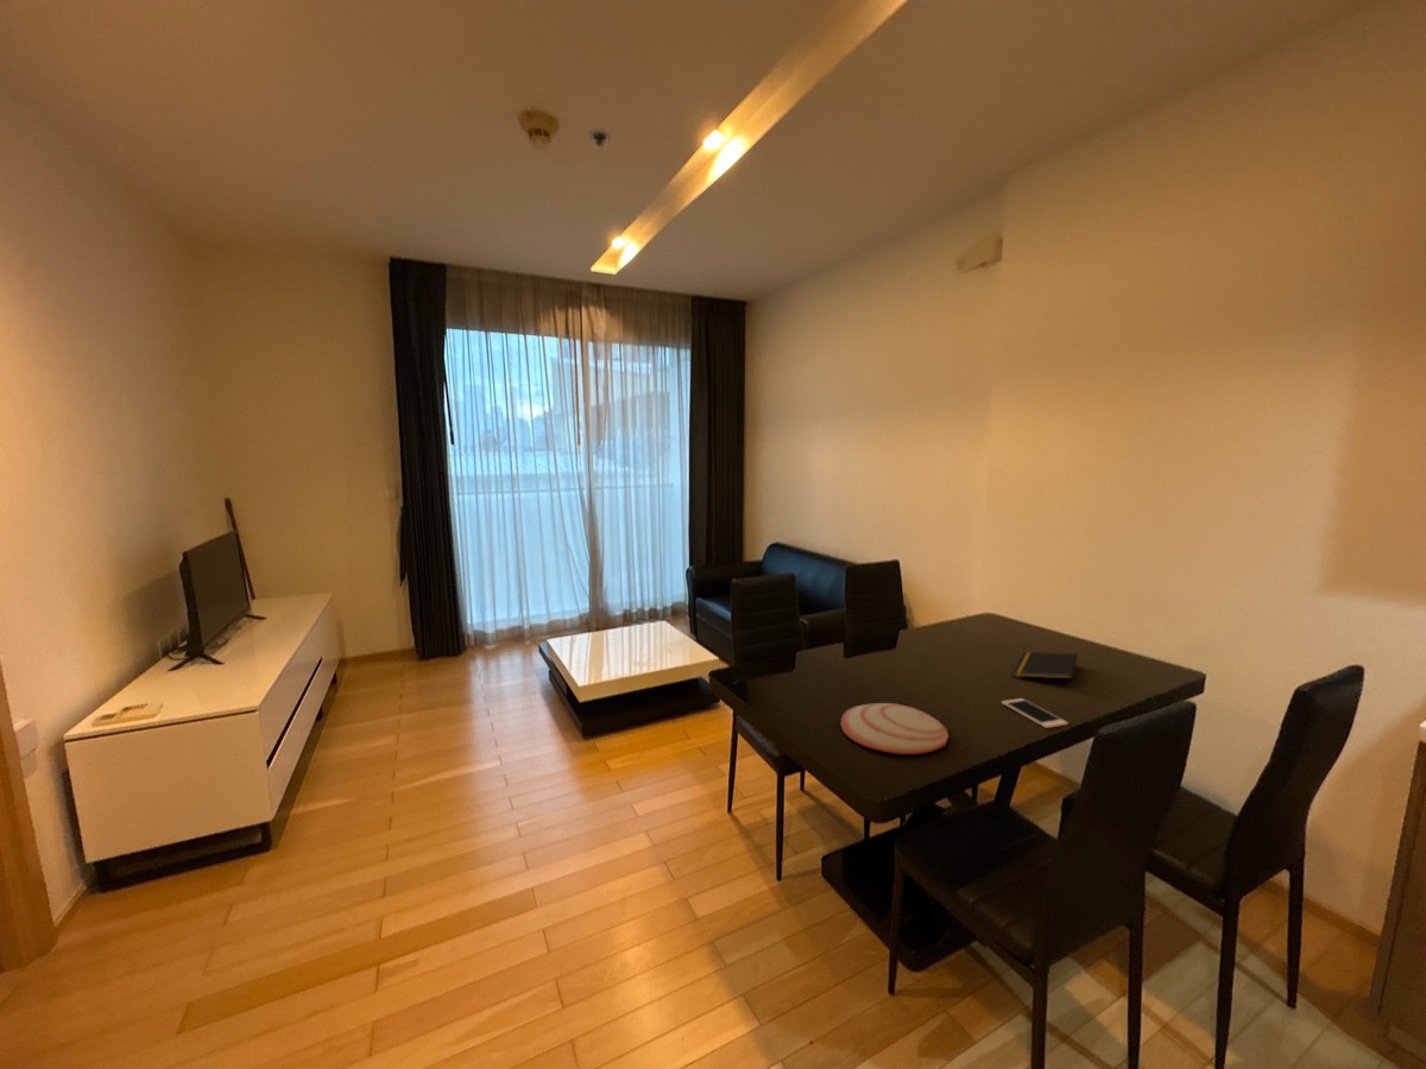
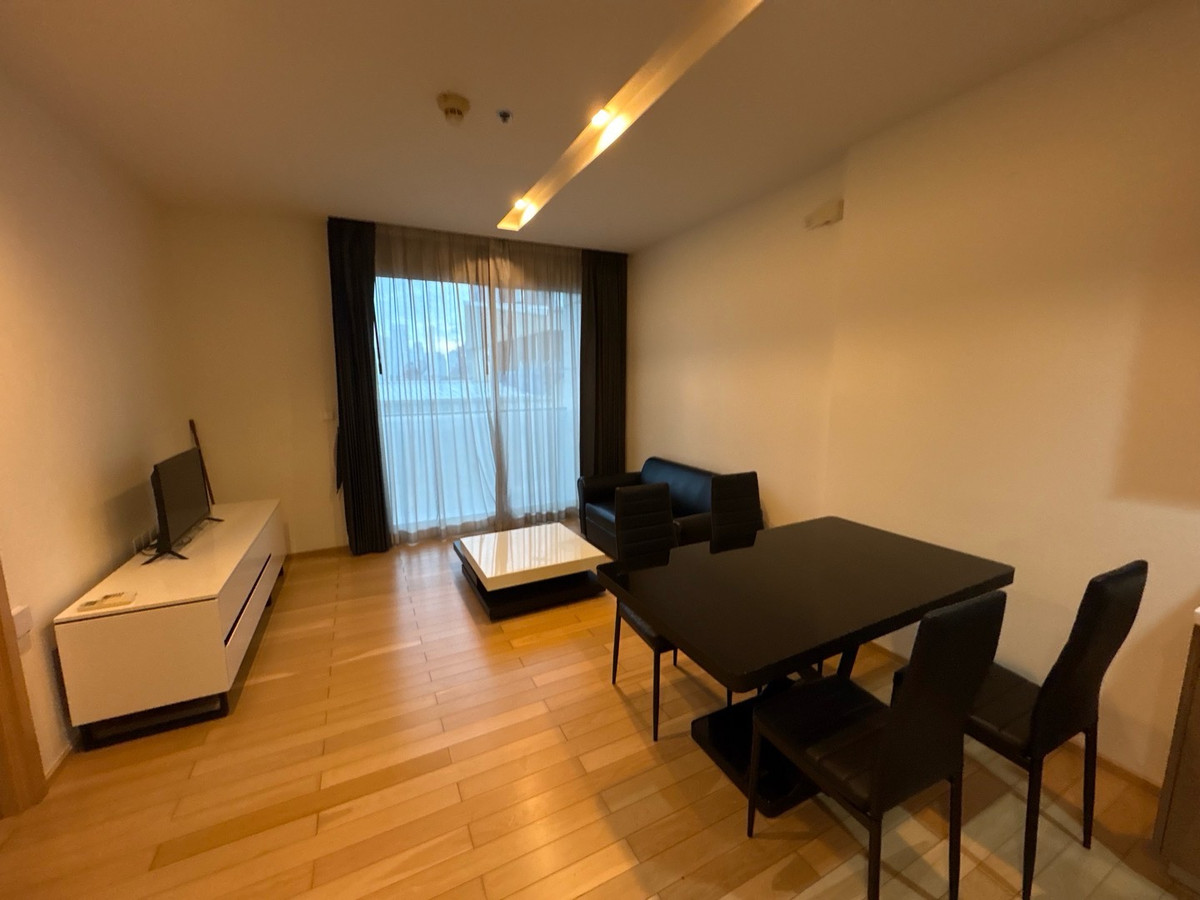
- cell phone (1033, 711)
- plate (892, 722)
- notepad (1046, 664)
